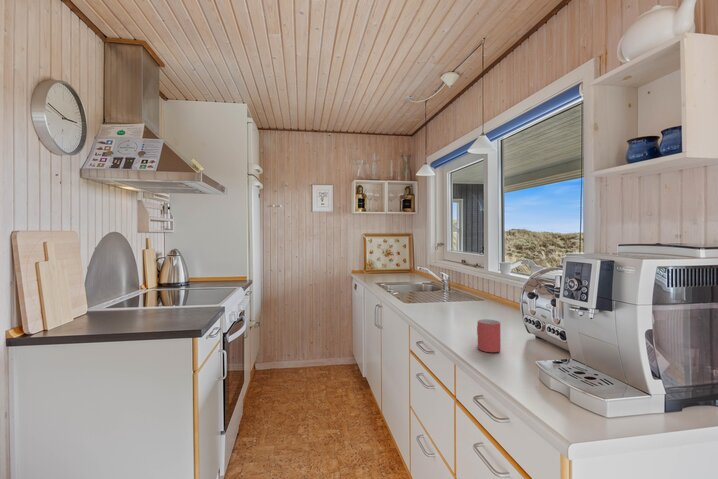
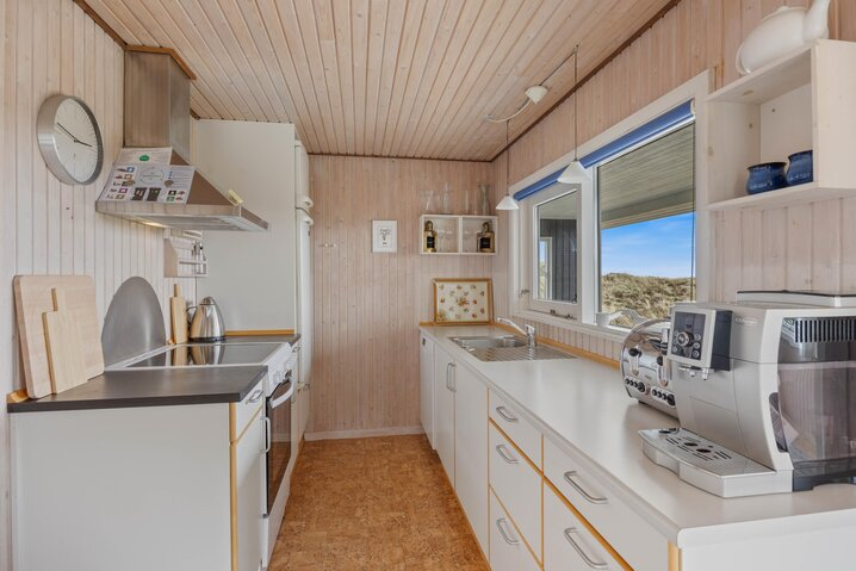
- mug (486, 334)
